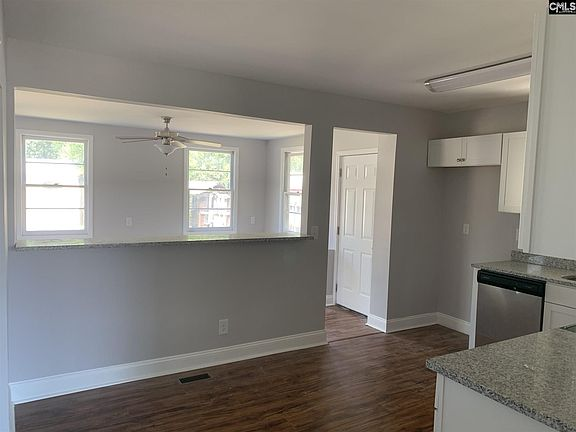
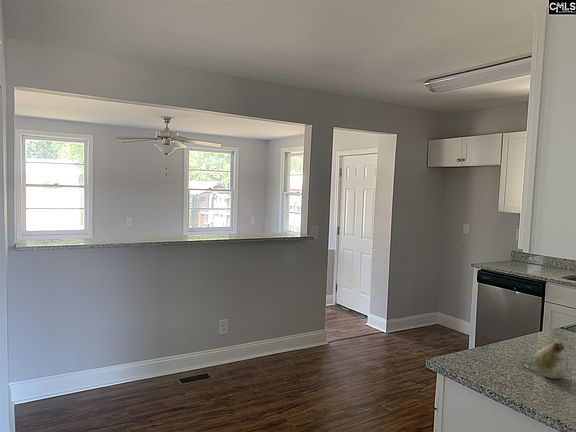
+ fruit (550, 358)
